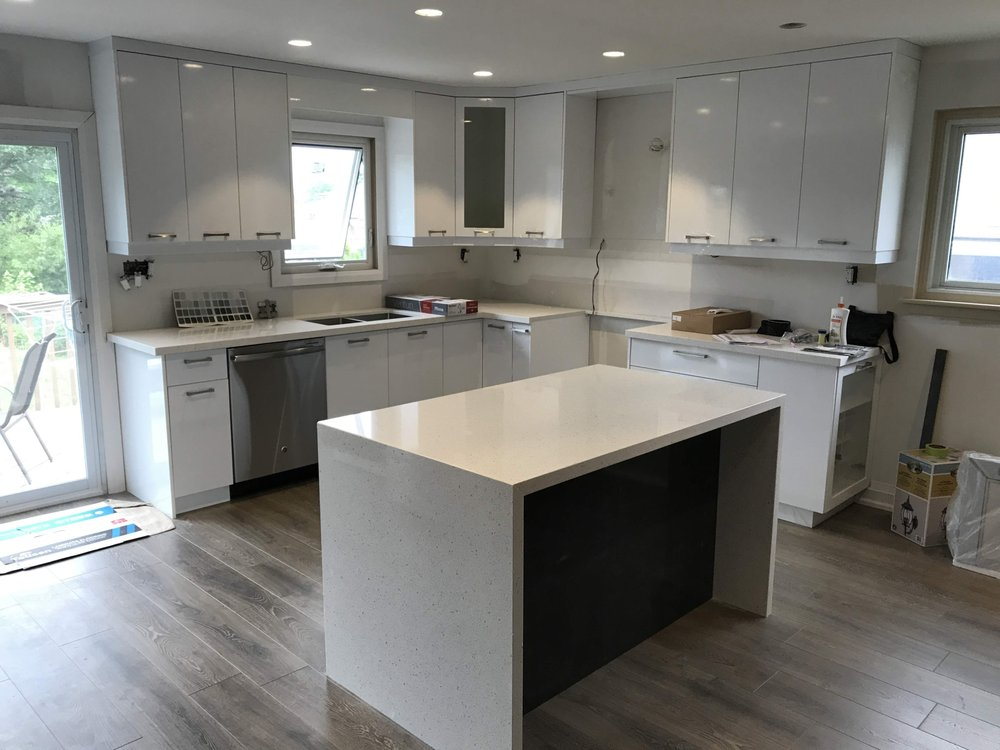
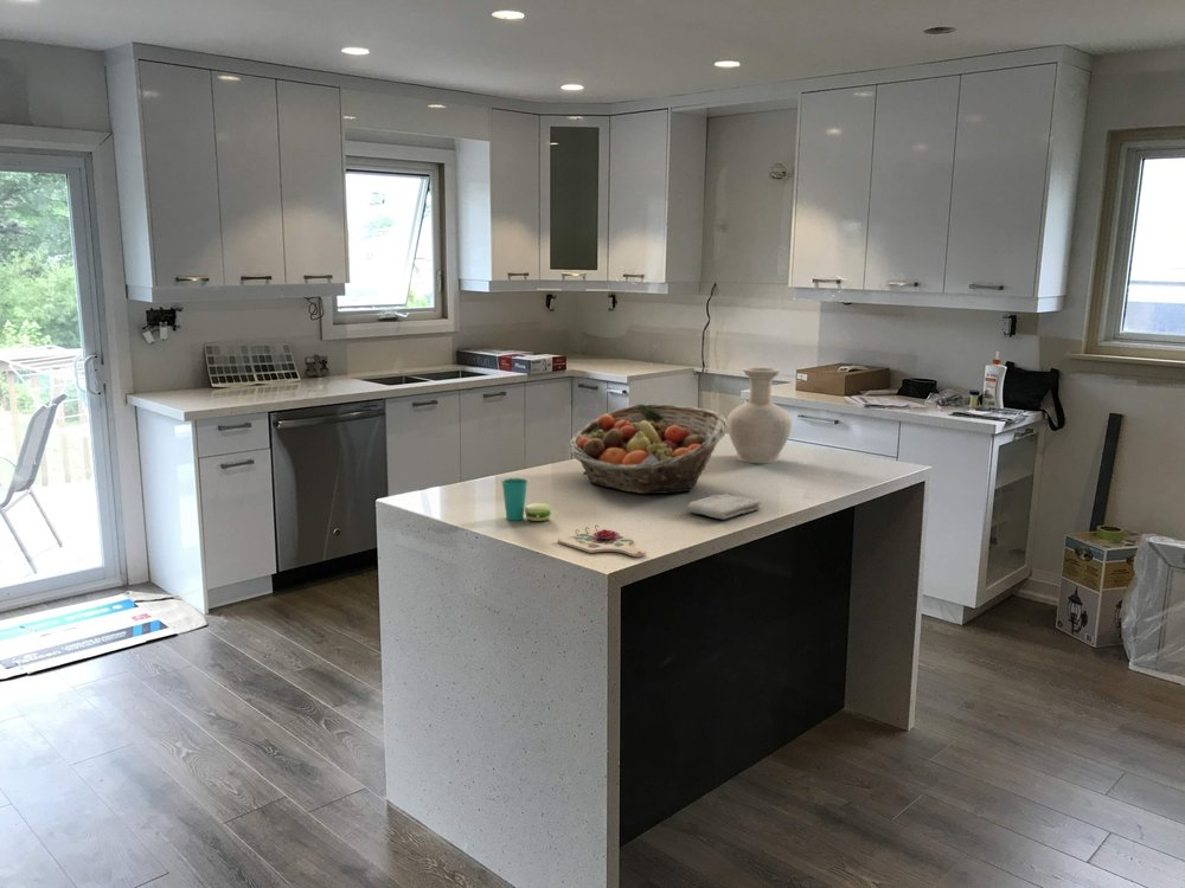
+ cup (524, 500)
+ fruit basket (647, 446)
+ cutting board (609, 540)
+ washcloth (724, 506)
+ vase (760, 414)
